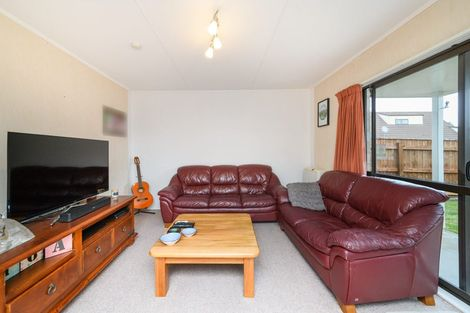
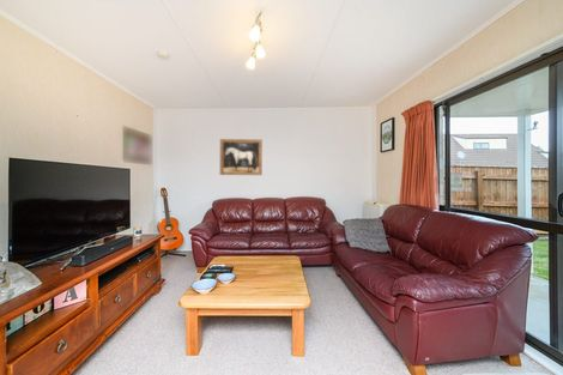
+ wall art (241, 157)
